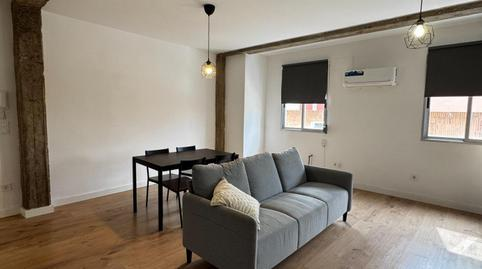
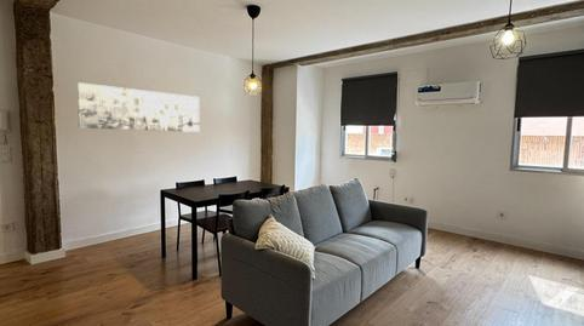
+ wall art (145, 110)
